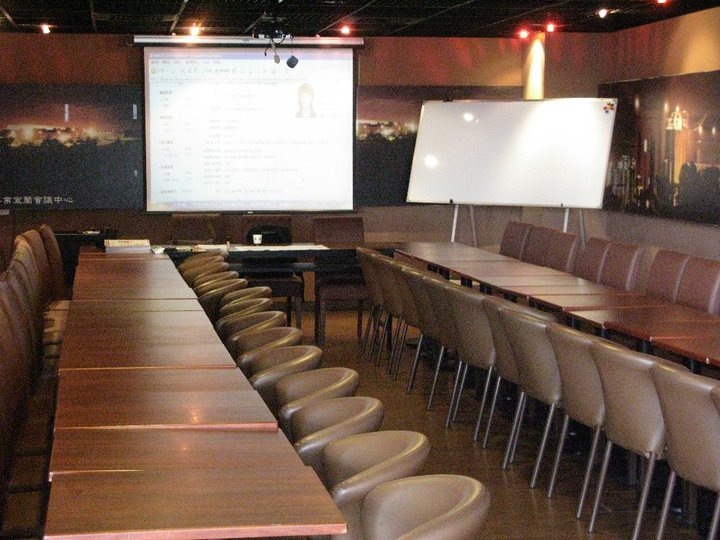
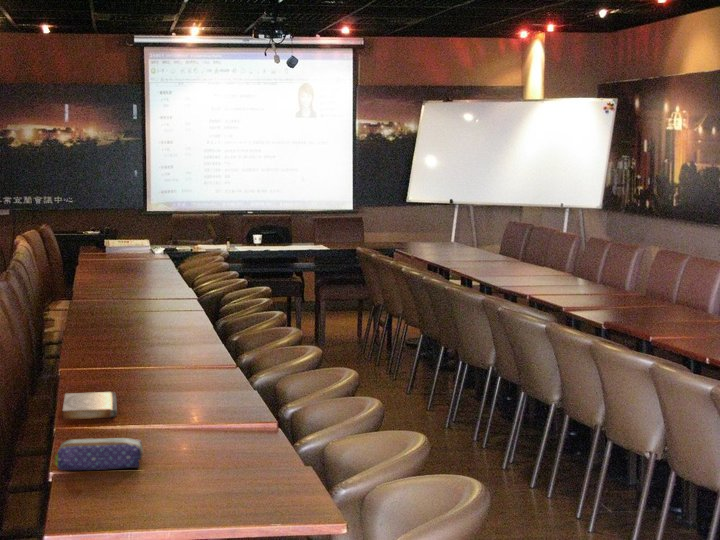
+ book (90, 405)
+ pencil case (99, 453)
